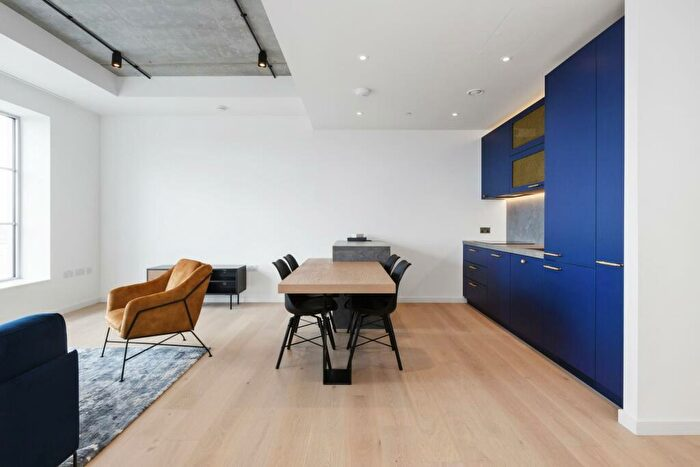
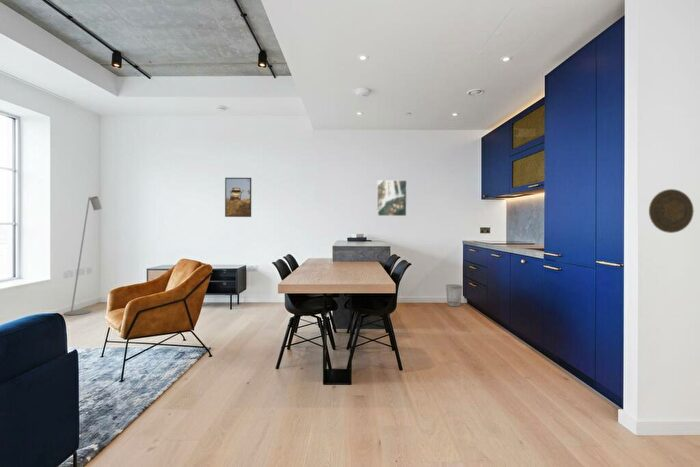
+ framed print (391, 198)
+ wastebasket (453, 295)
+ decorative plate (672, 210)
+ floor lamp (81, 252)
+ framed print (238, 197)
